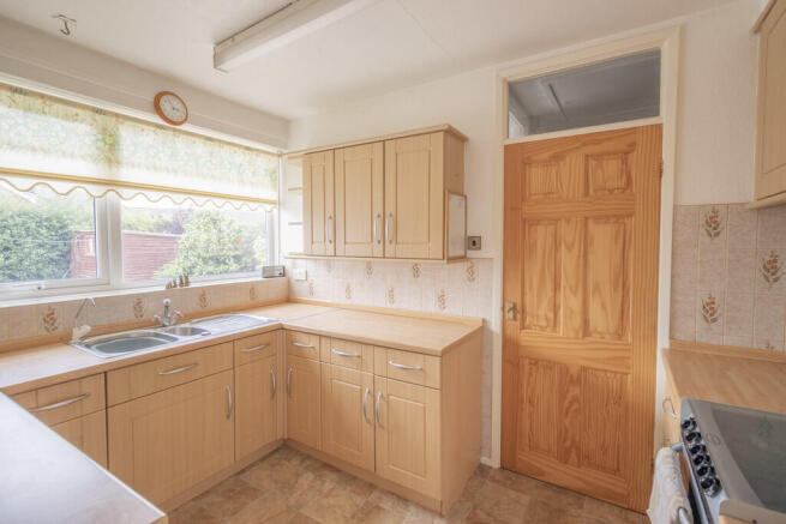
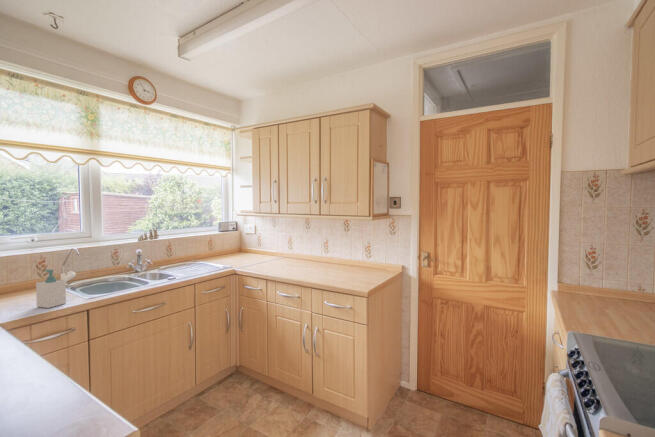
+ soap bottle (51, 287)
